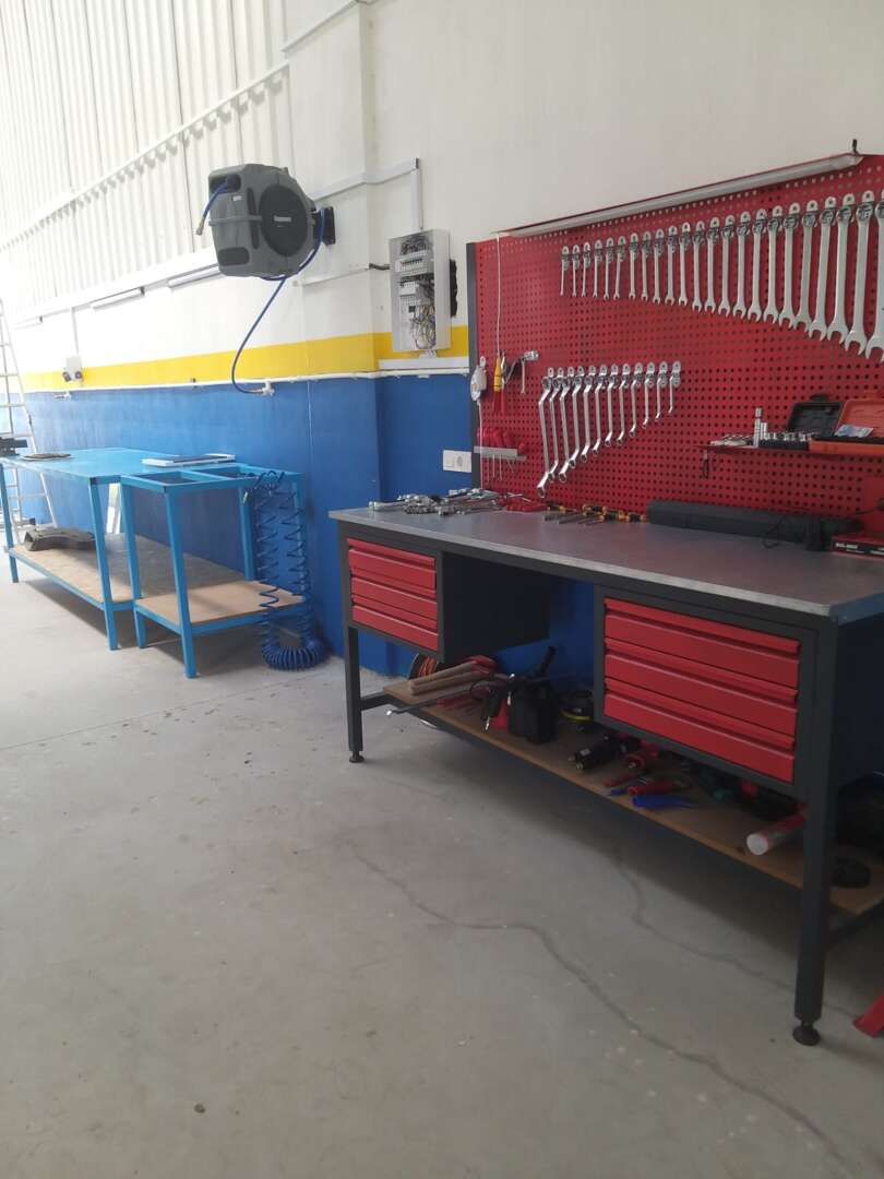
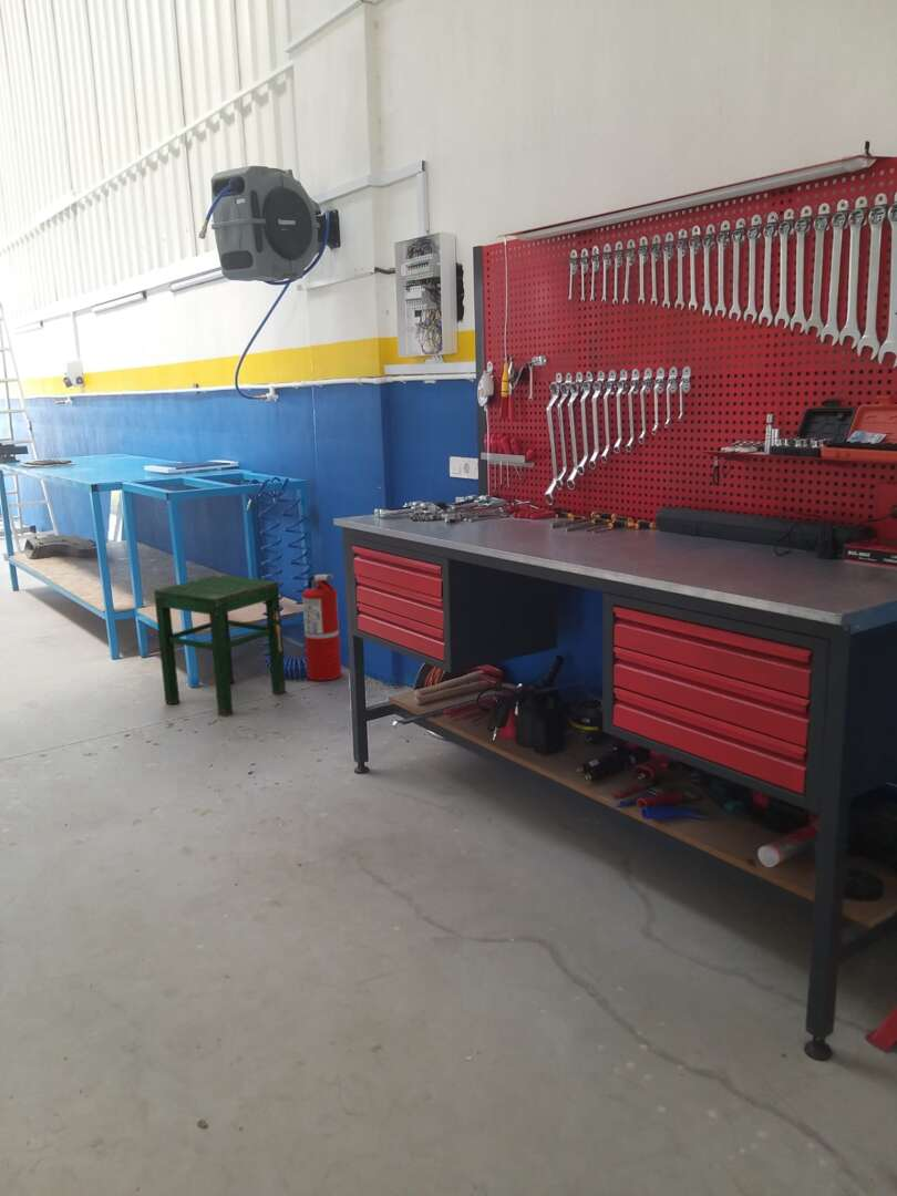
+ fire extinguisher (321, 623)
+ stool (221, 642)
